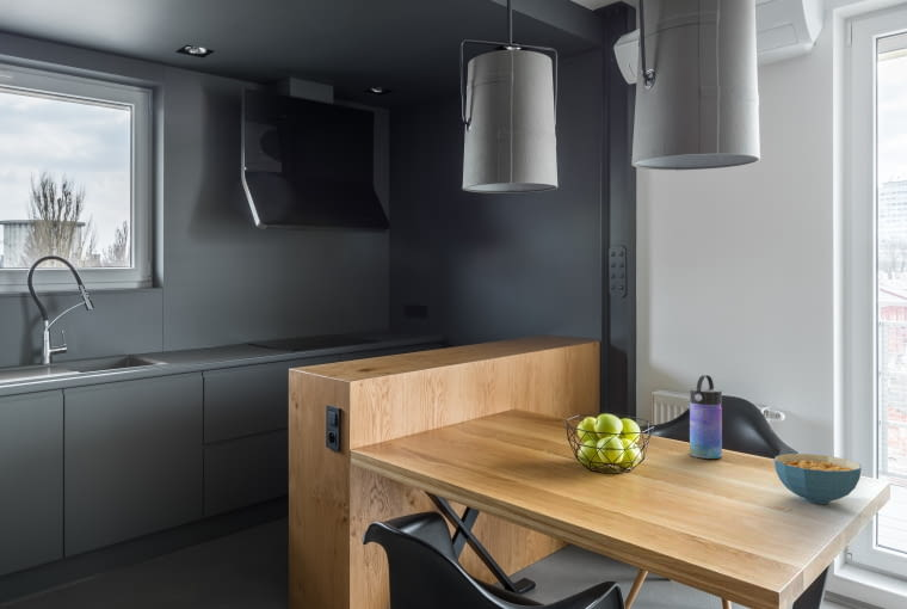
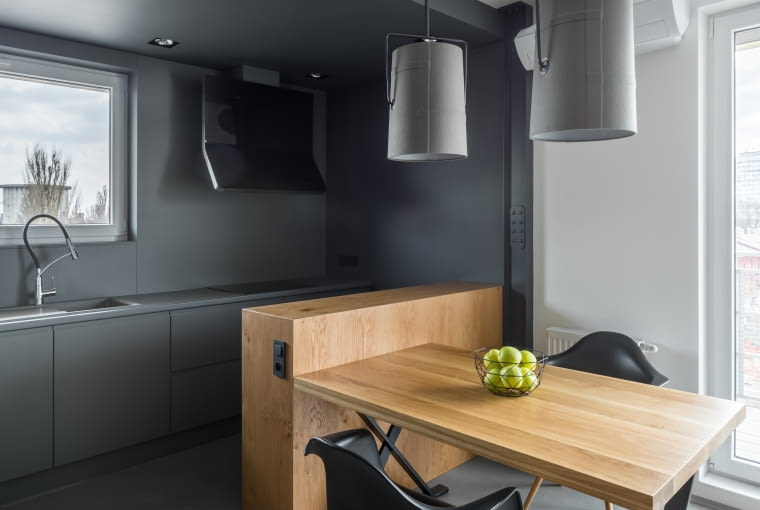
- cereal bowl (816, 480)
- water bottle (705, 414)
